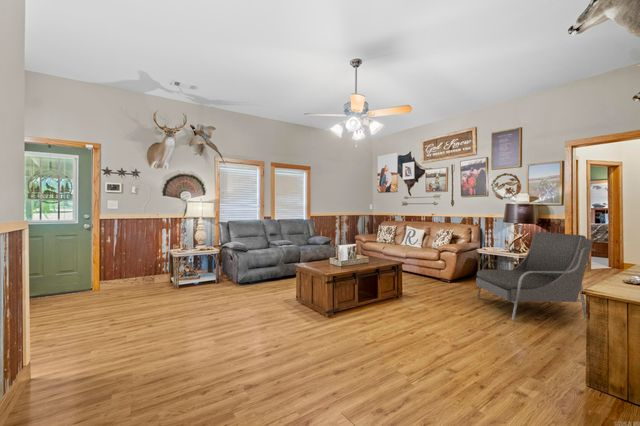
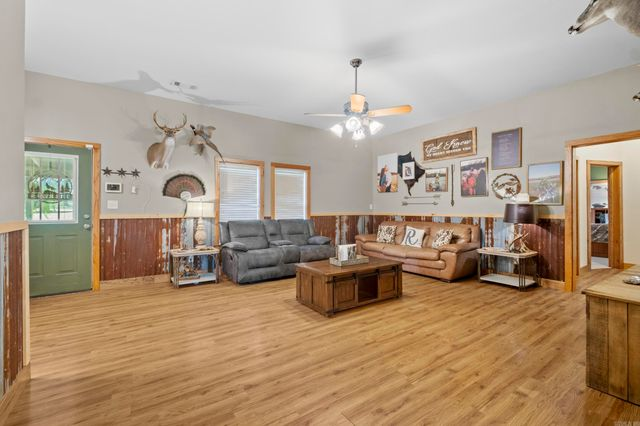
- armchair (528, 271)
